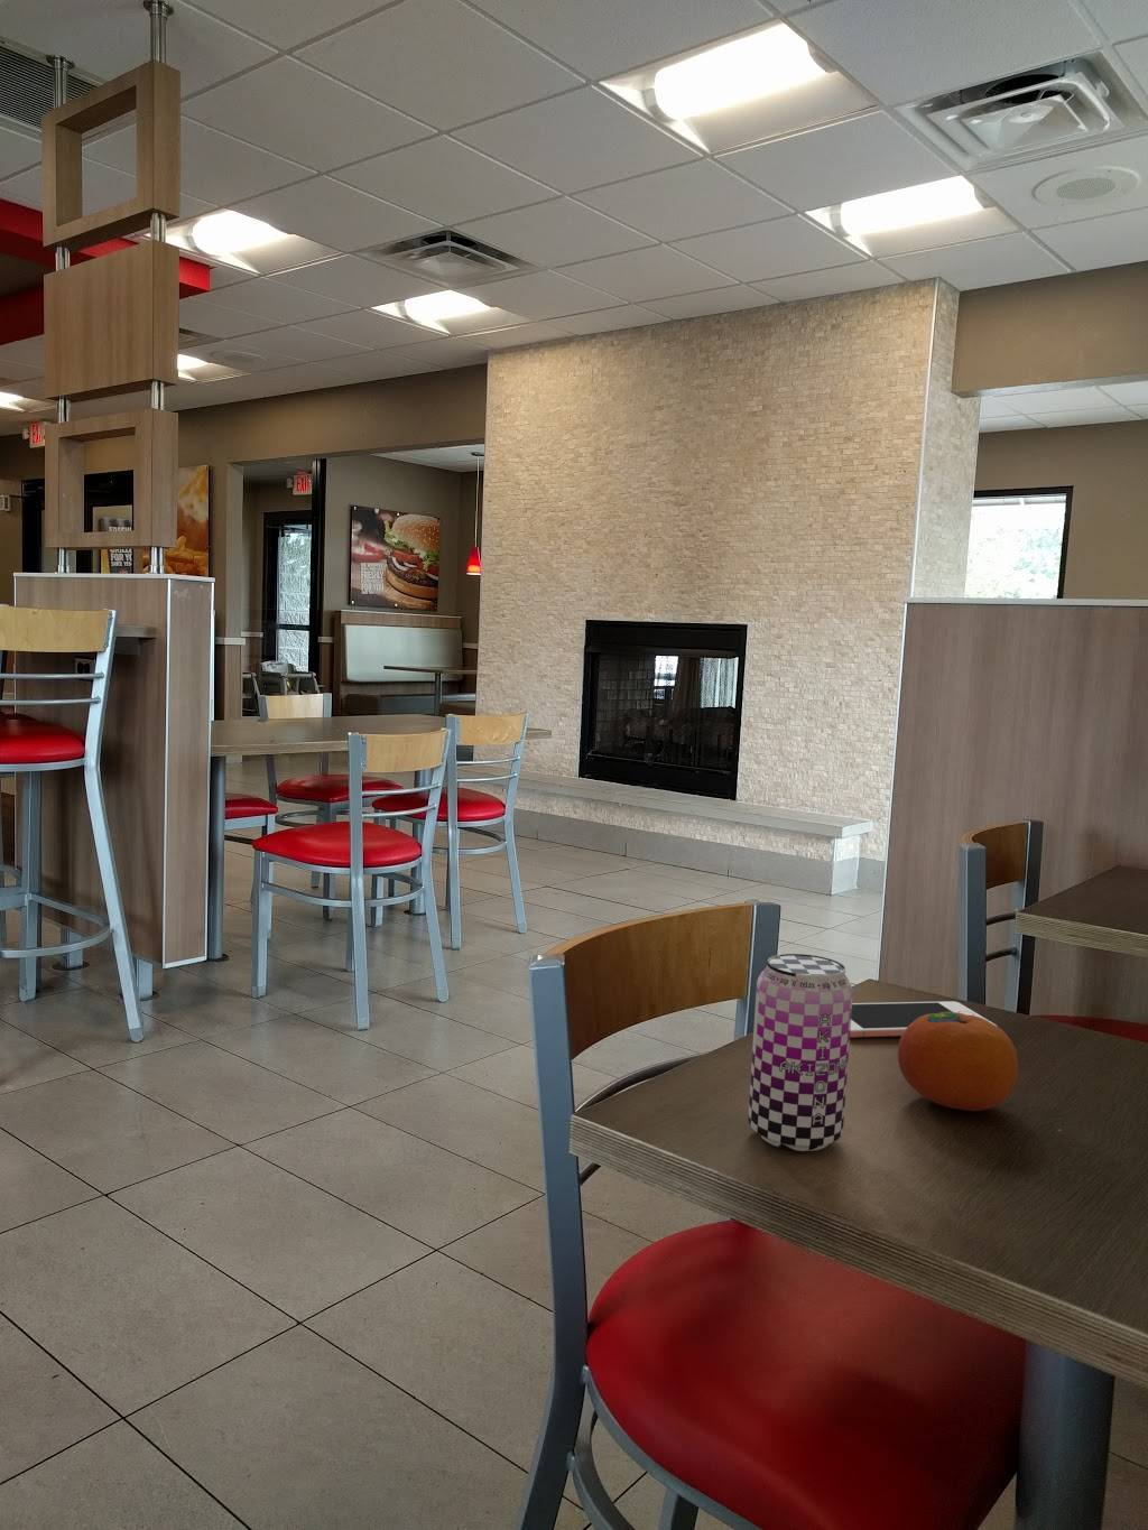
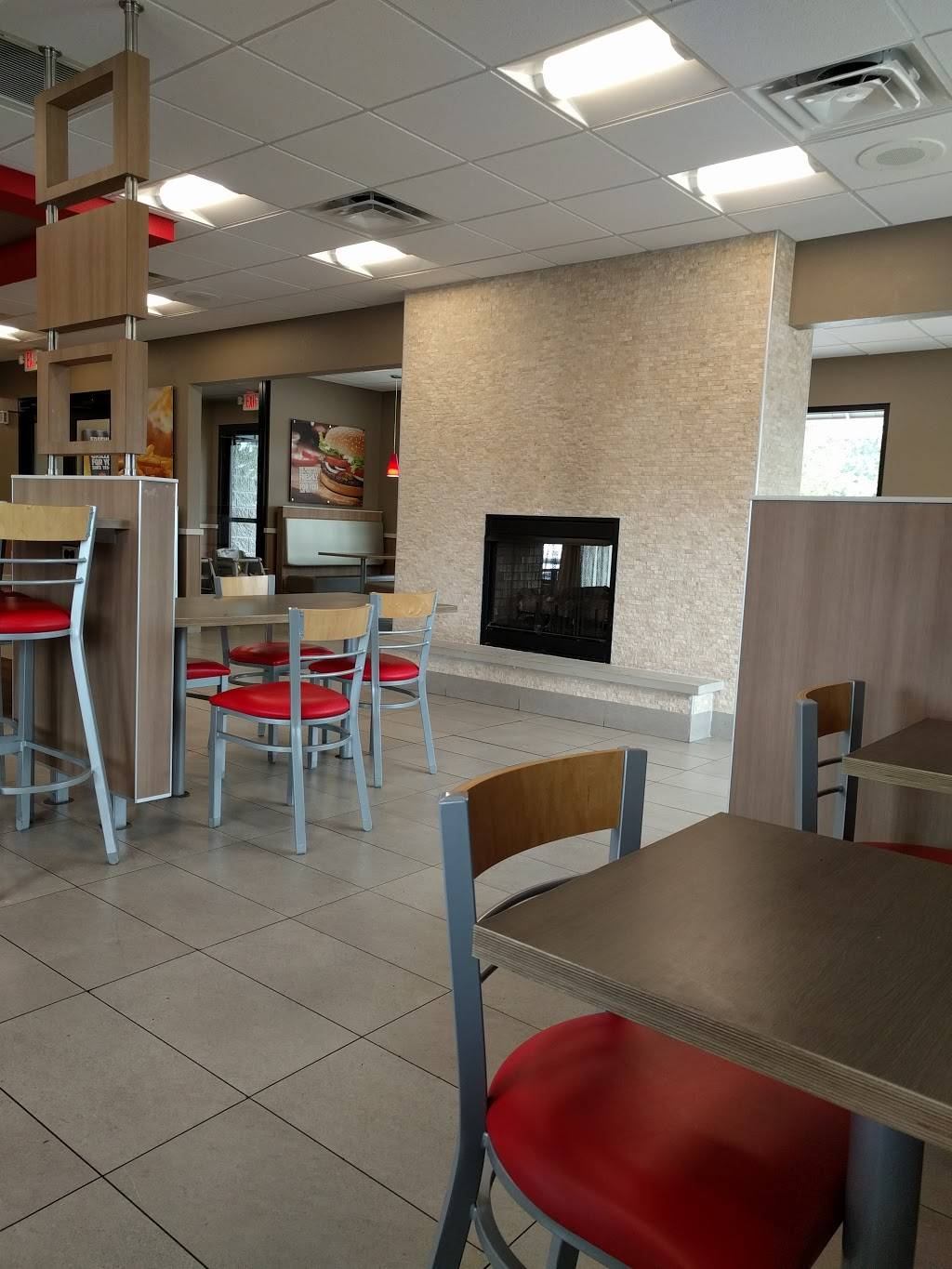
- fruit (956, 1060)
- cell phone (904, 1019)
- beer can (800, 1050)
